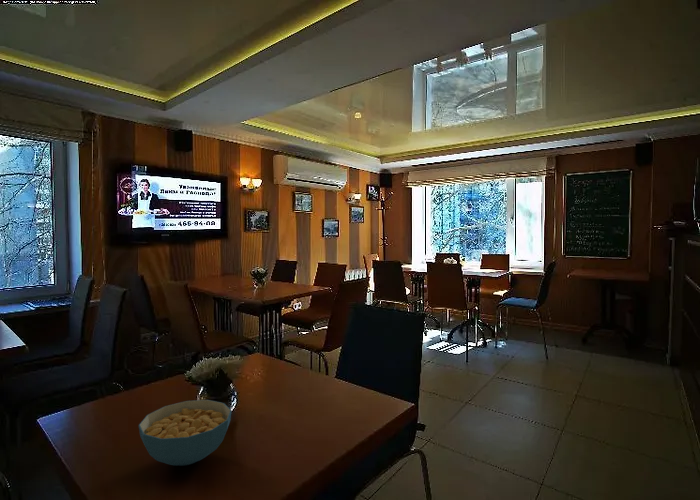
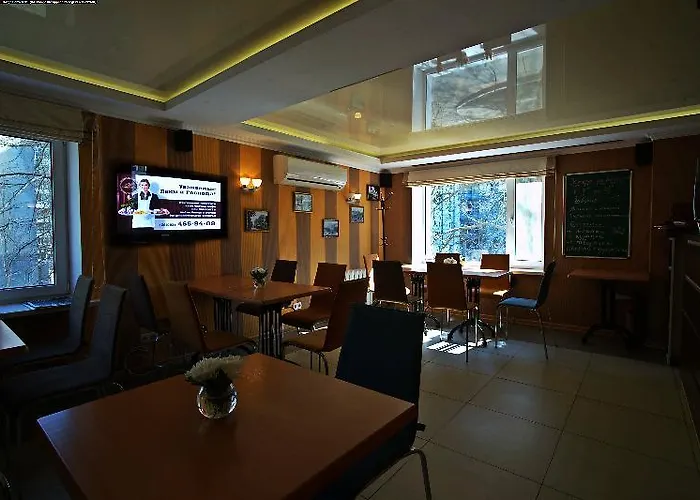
- cereal bowl (187, 437)
